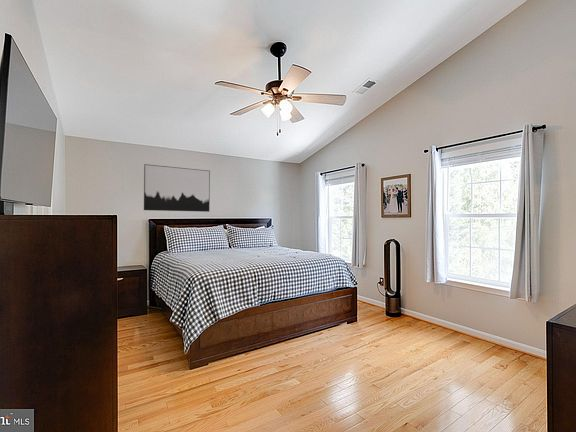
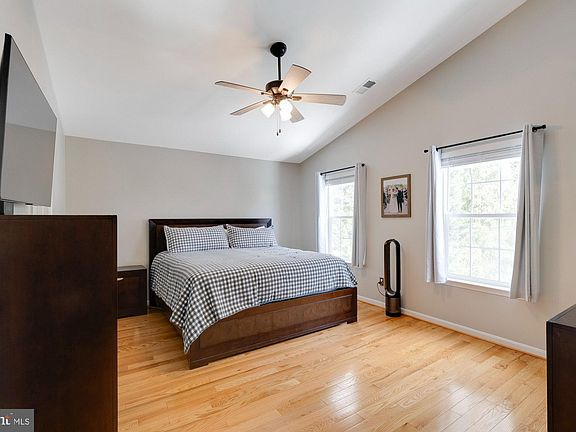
- wall art (178, 189)
